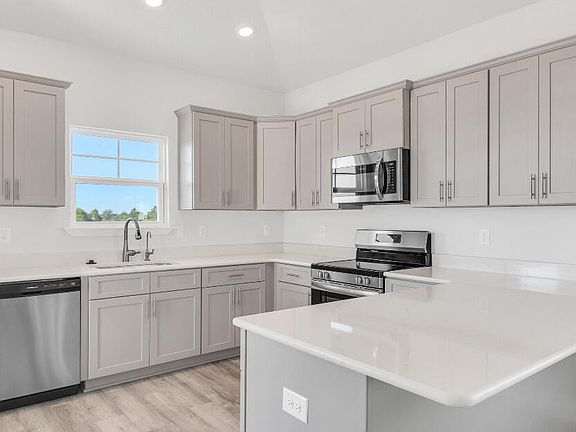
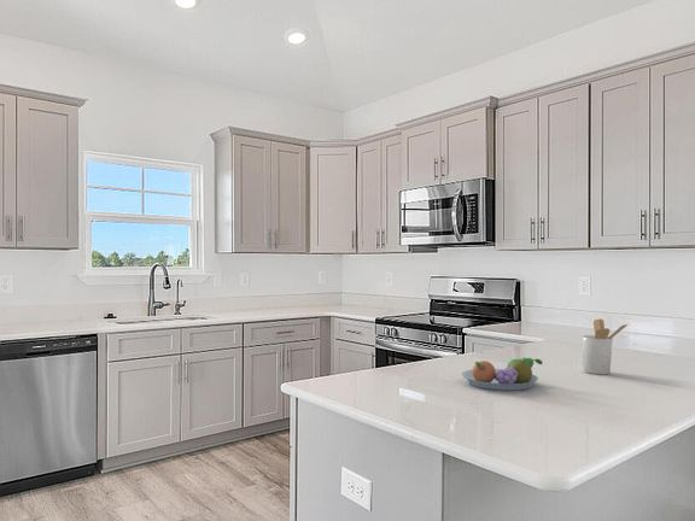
+ utensil holder (605, 346)
+ fruit bowl (502, 369)
